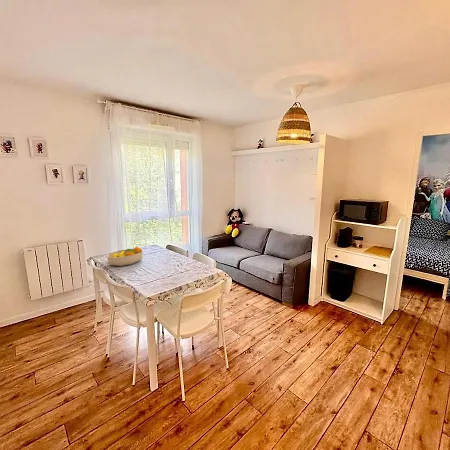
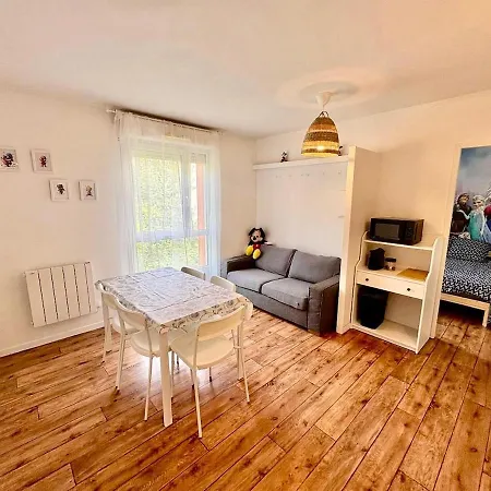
- fruit bowl (126, 255)
